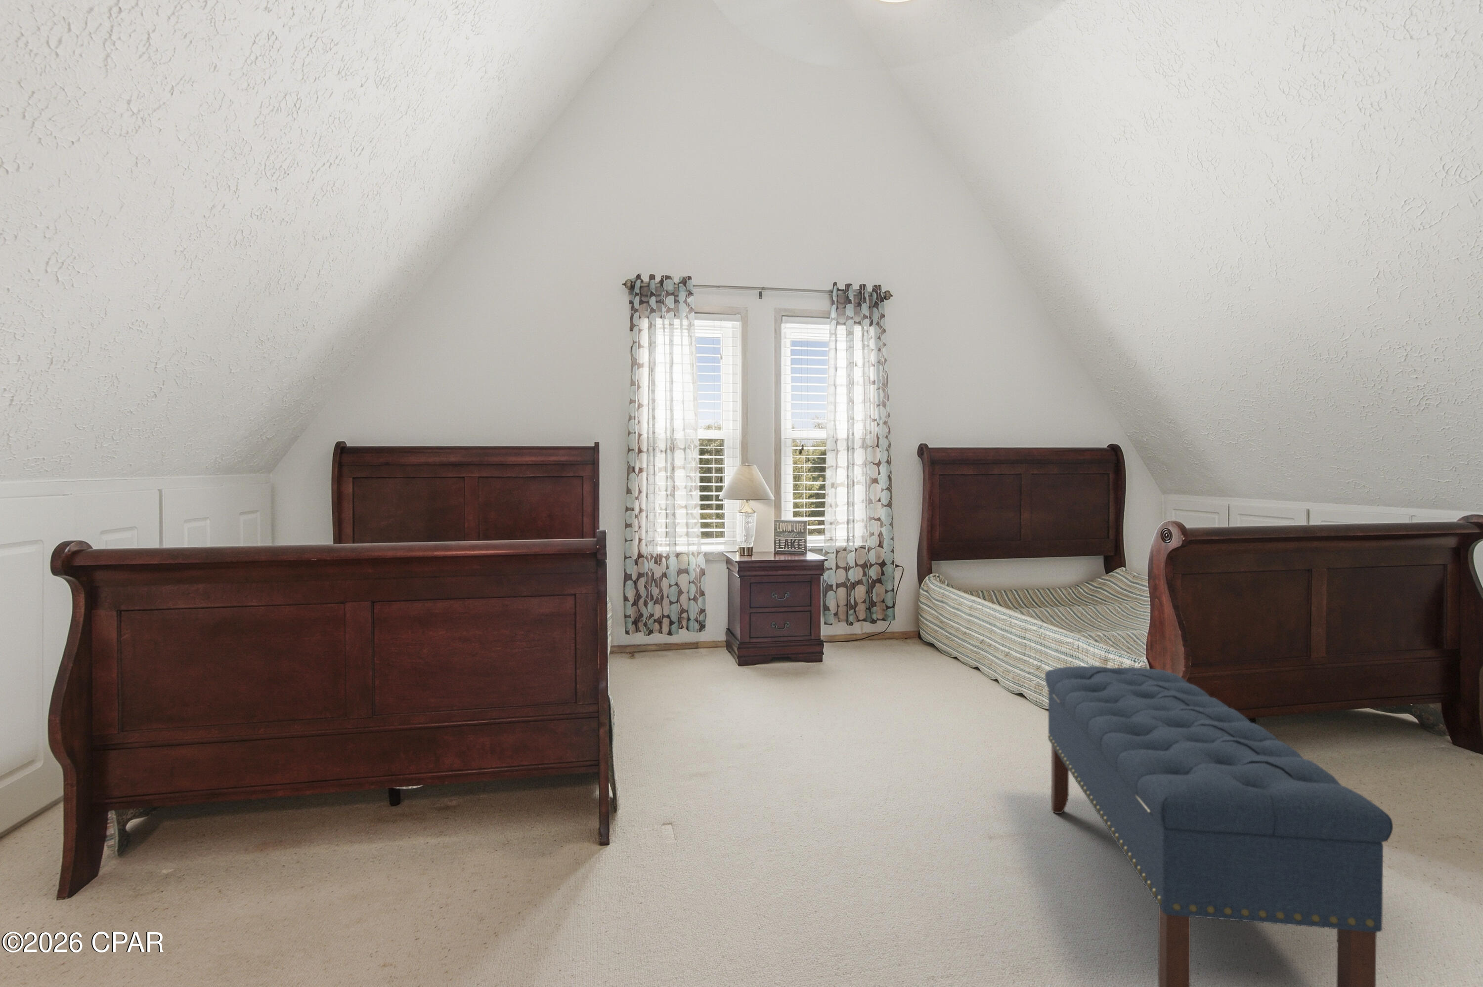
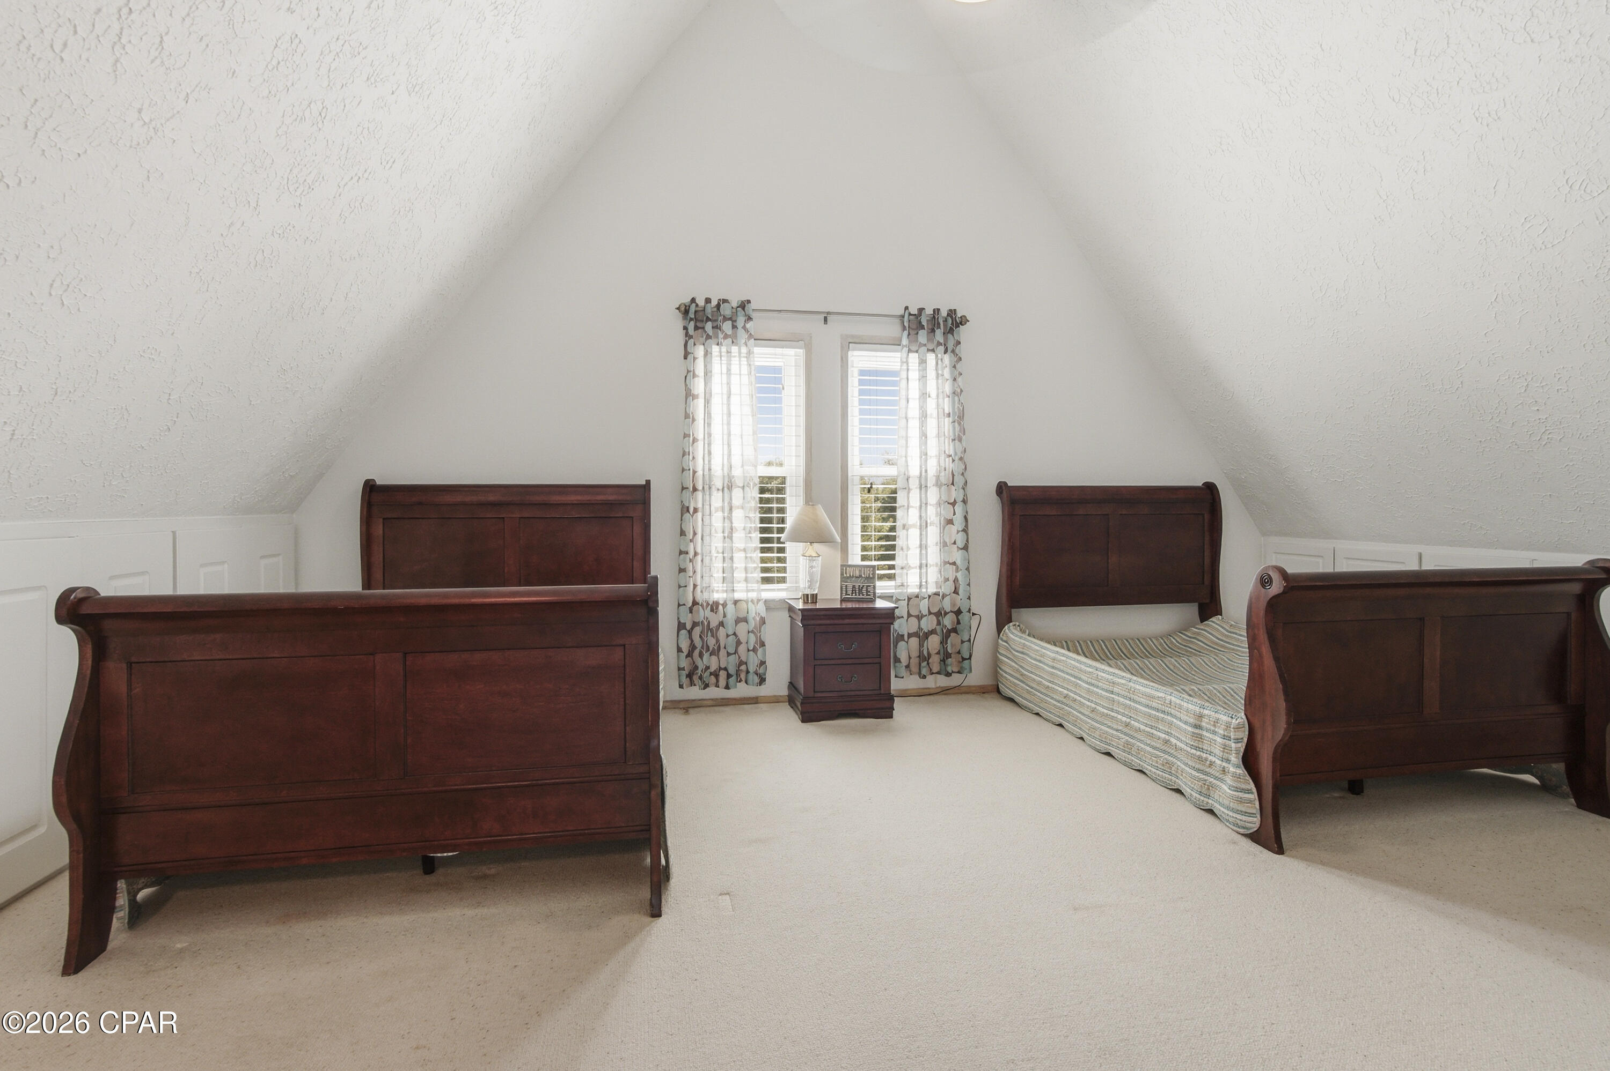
- bench (1170, 804)
